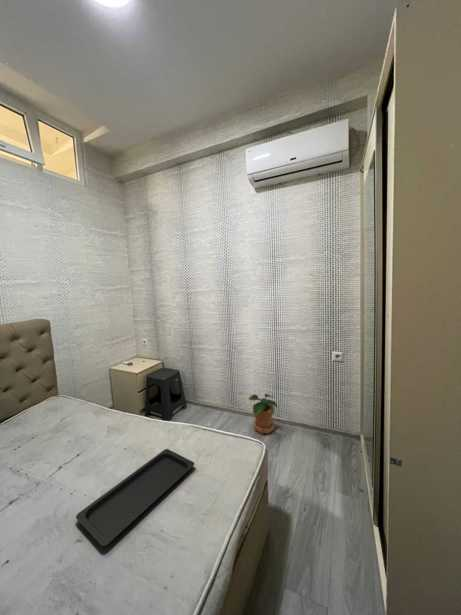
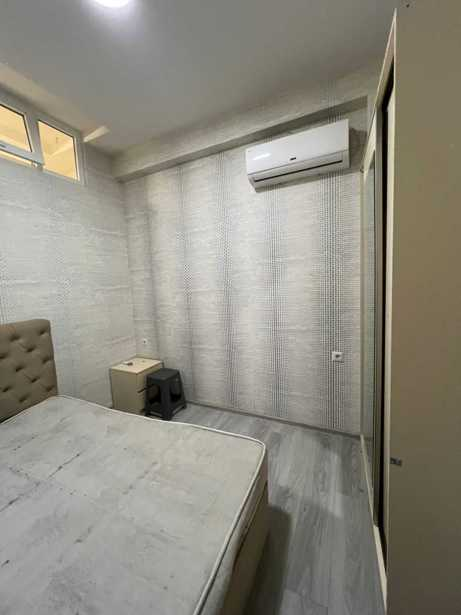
- potted plant (260, 413)
- serving tray (142, 489)
